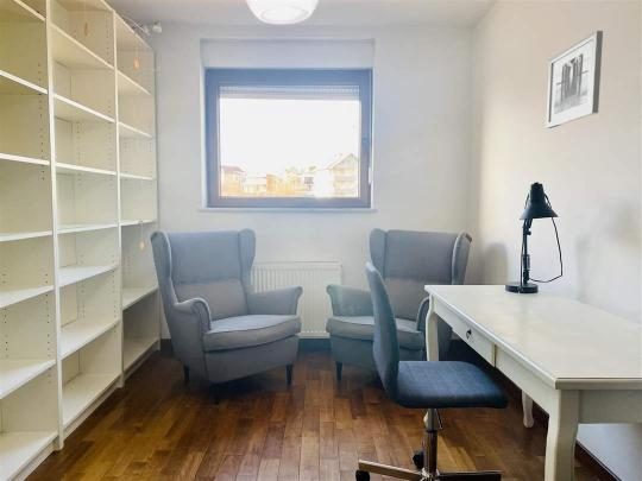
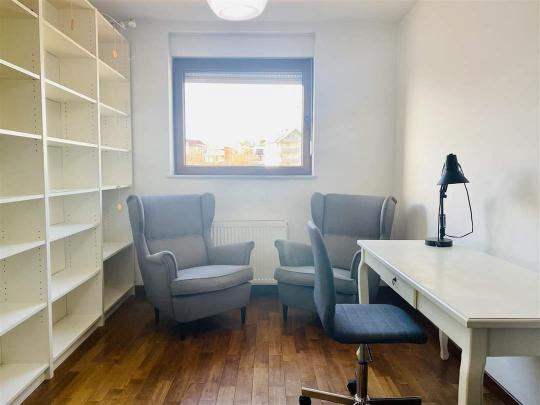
- wall art (571, 84)
